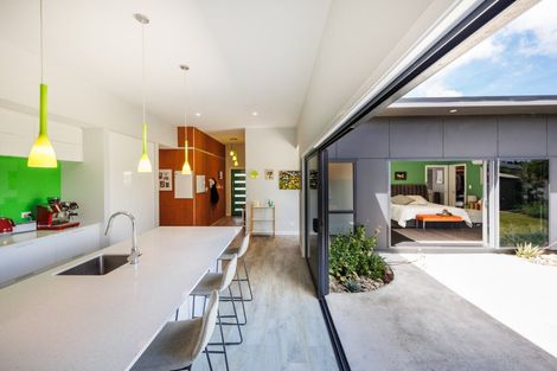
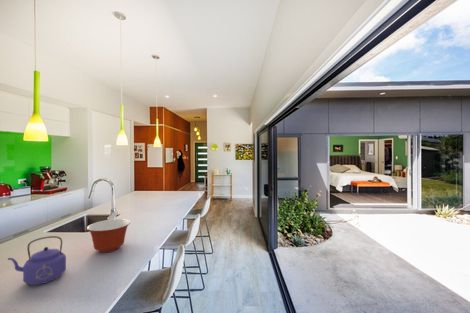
+ kettle (38, 258)
+ mixing bowl (109, 236)
